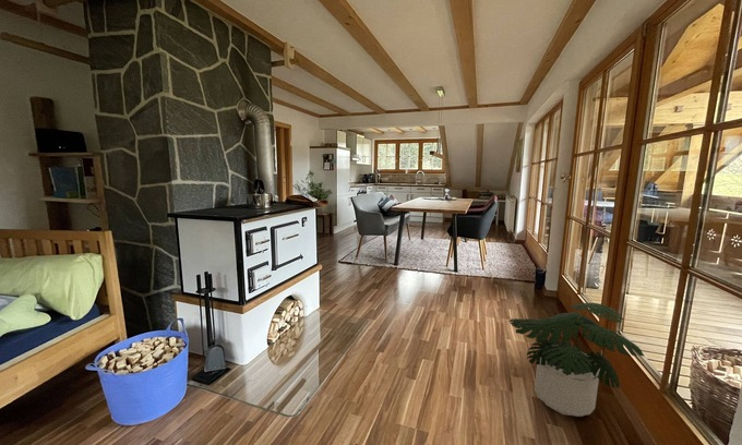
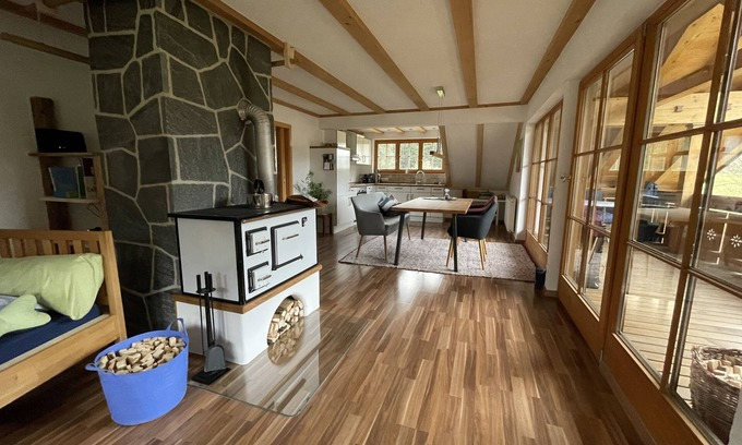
- potted plant (565, 357)
